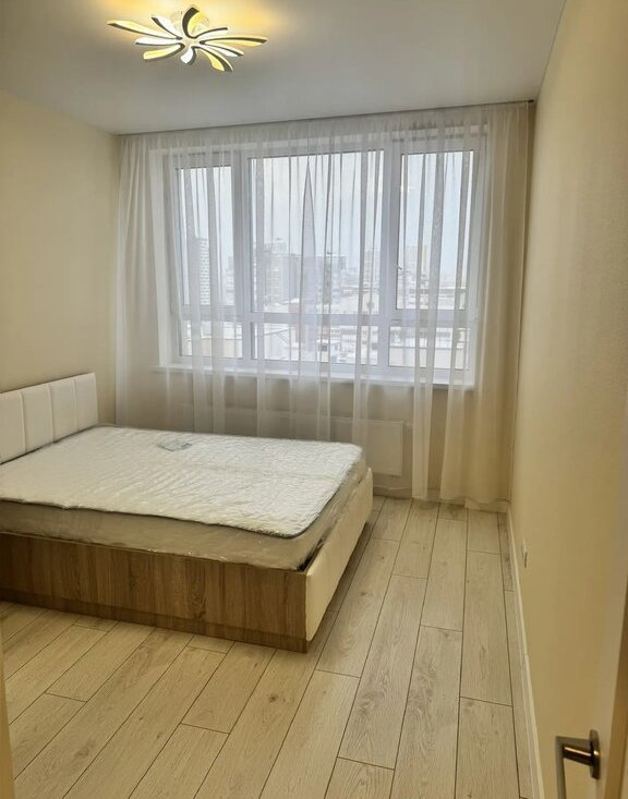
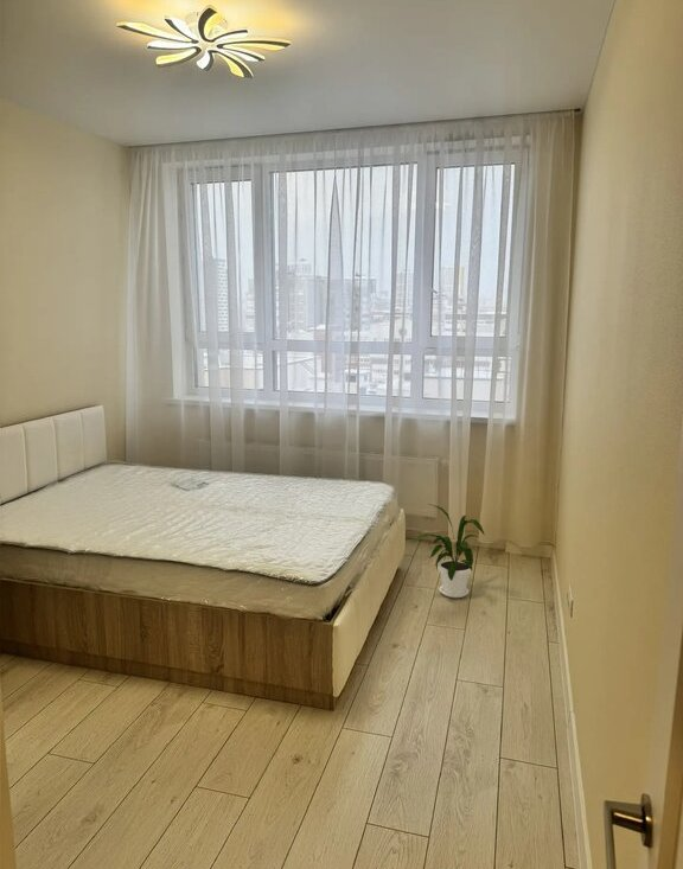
+ house plant (452, 551)
